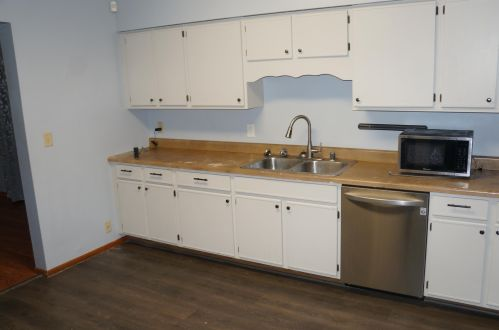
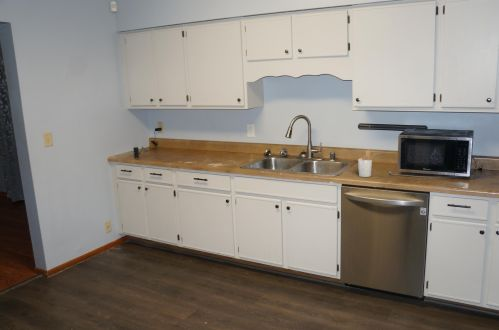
+ utensil holder (368, 163)
